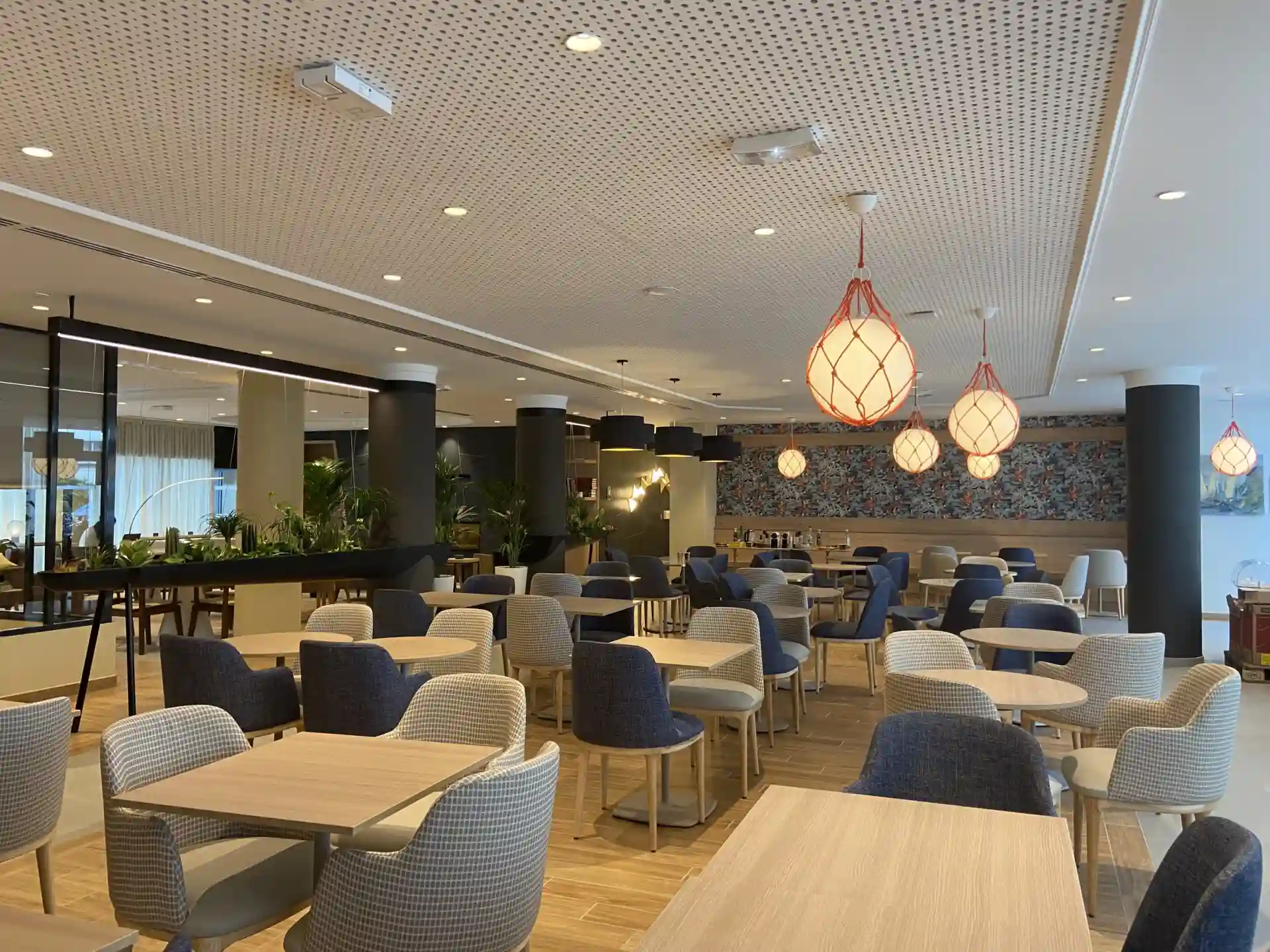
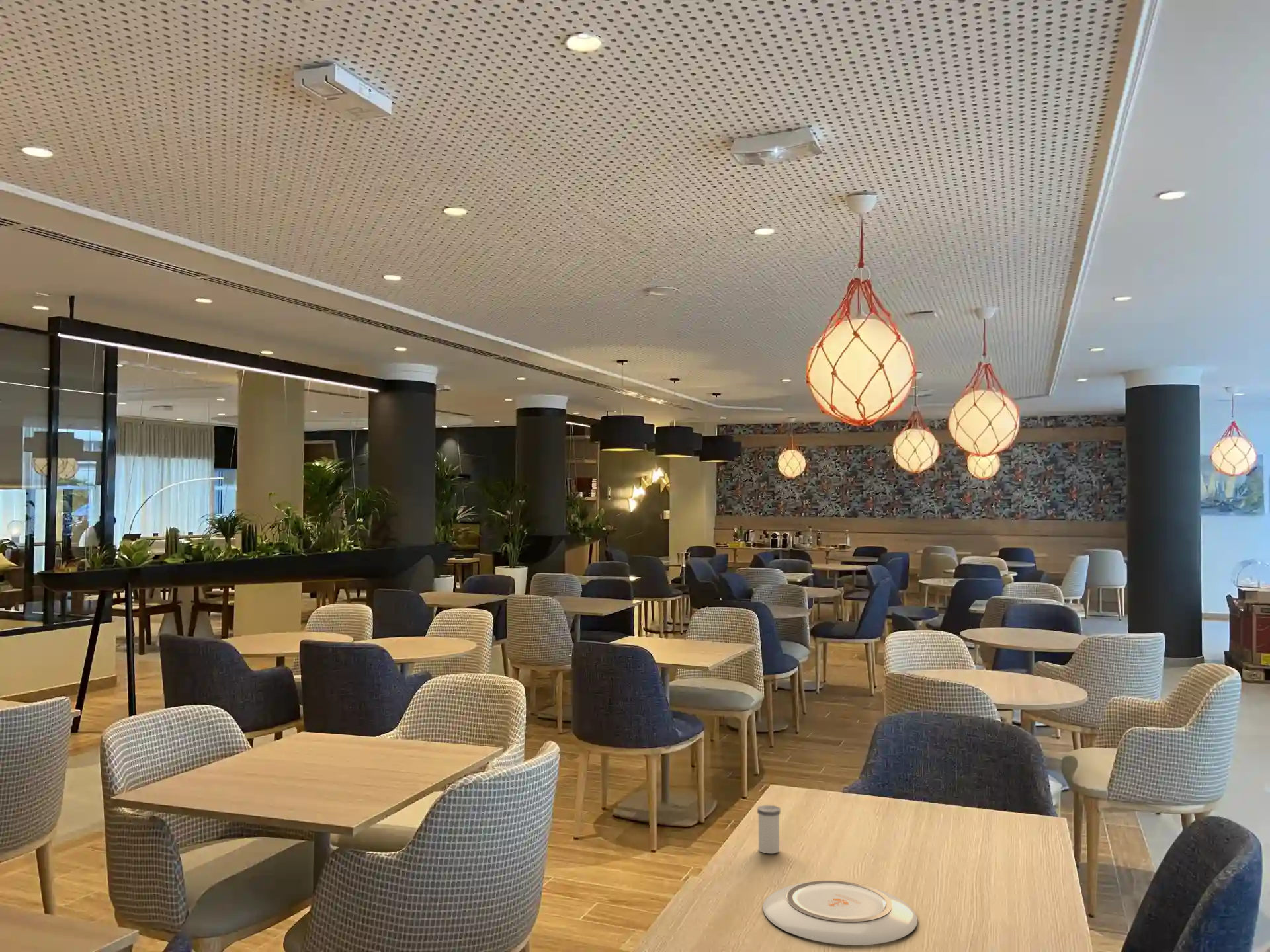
+ salt shaker (769, 829)
+ plate (839, 906)
